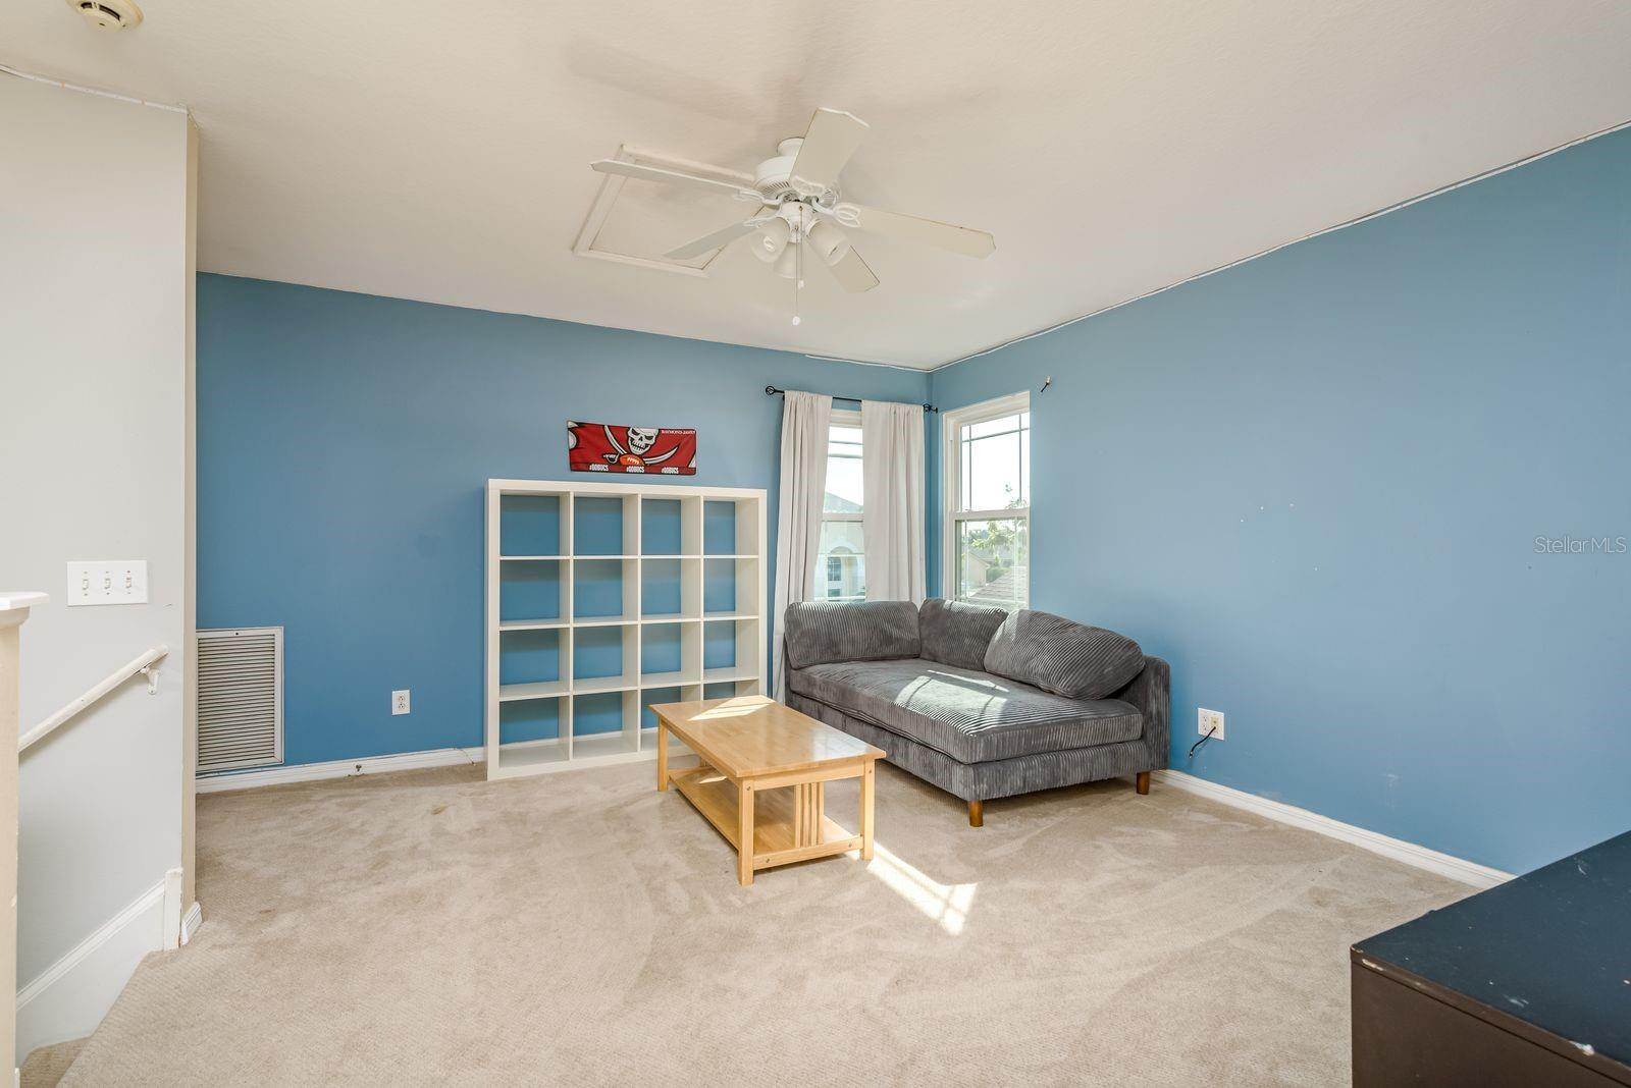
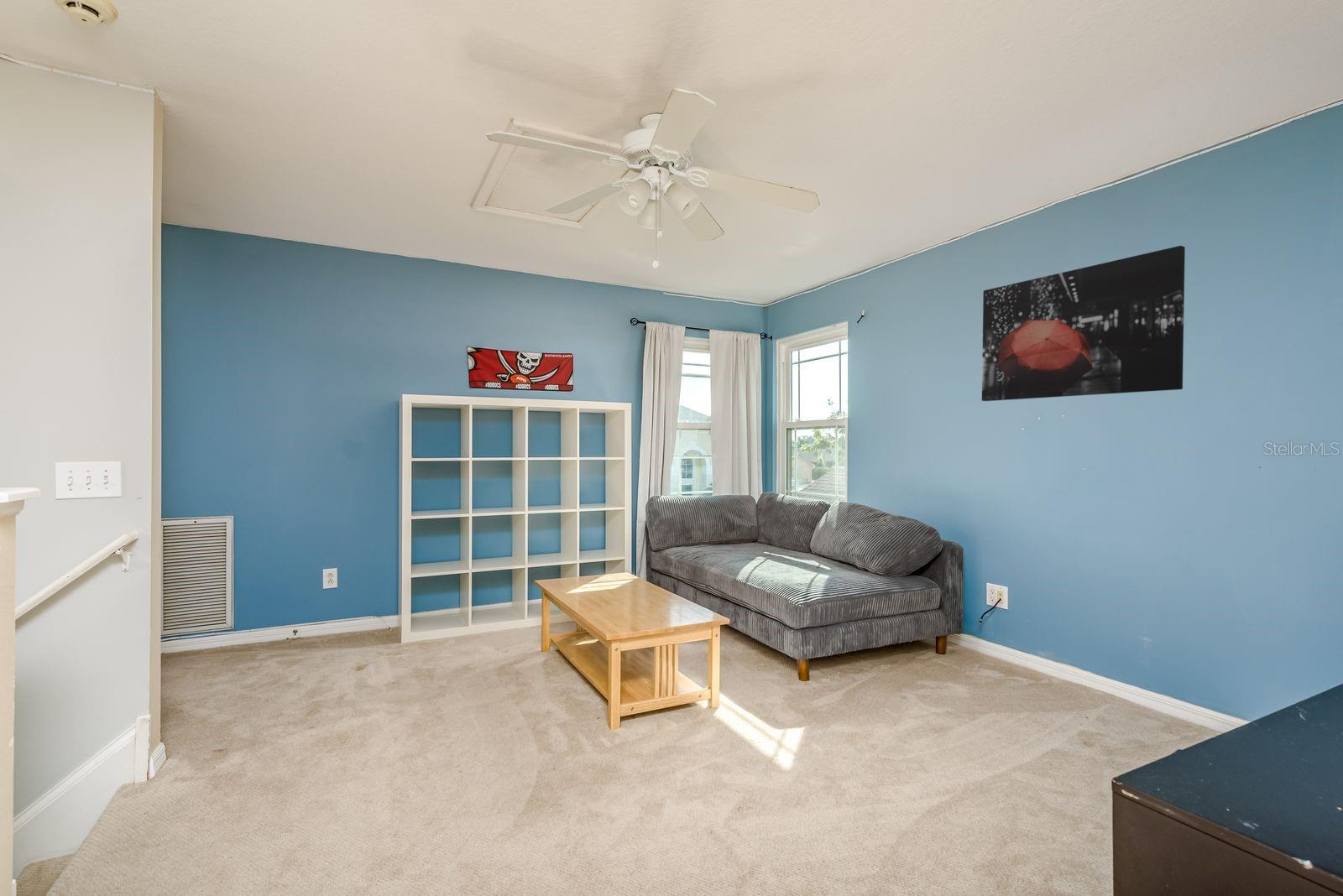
+ wall art (1070, 333)
